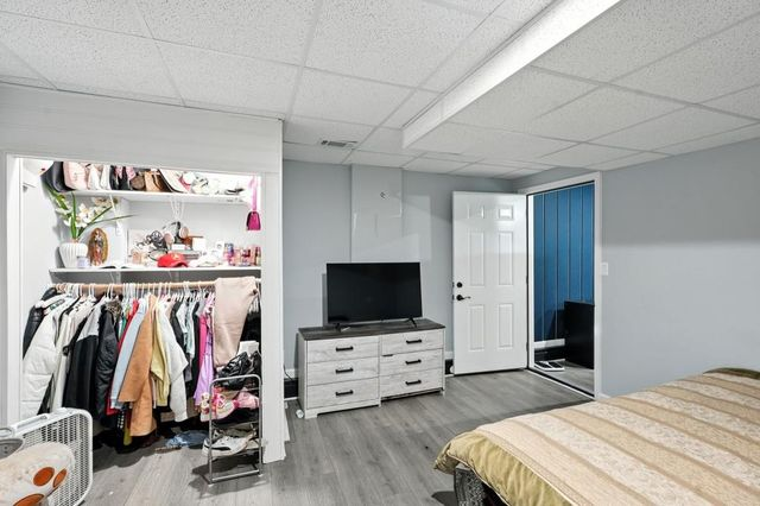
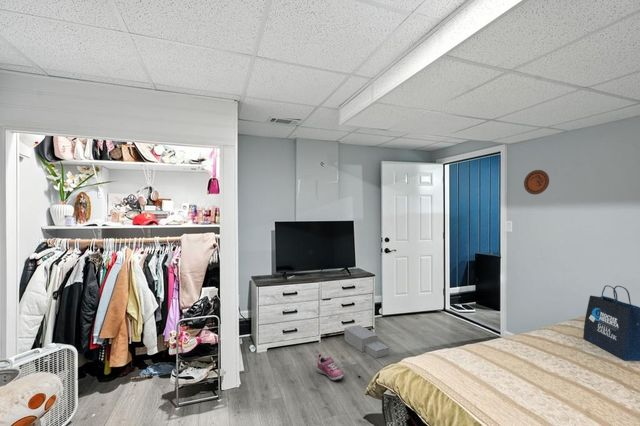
+ tote bag (615, 317)
+ pet stairs (365, 340)
+ shoe (330, 366)
+ decorative plate (536, 182)
